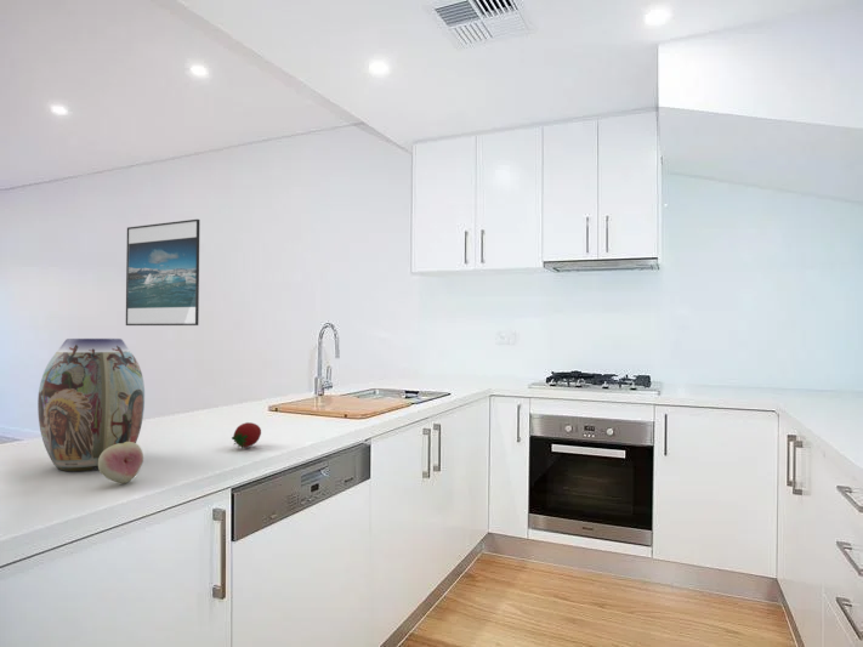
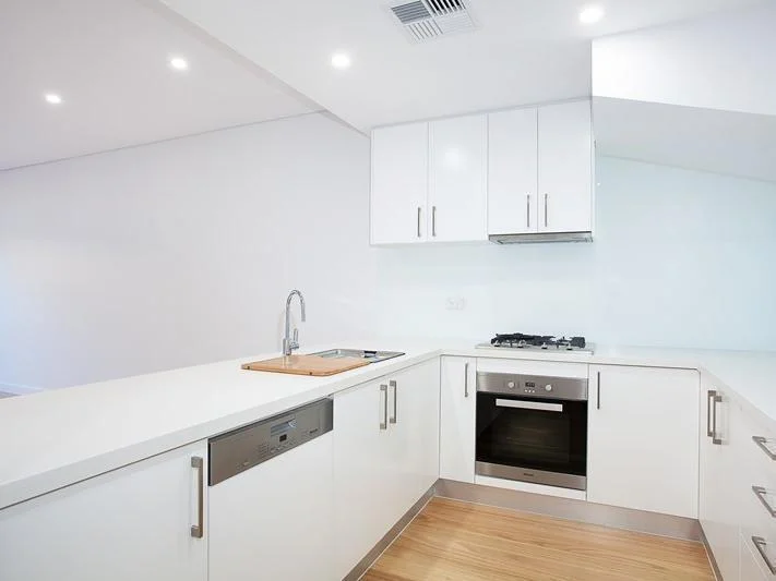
- vase (93, 401)
- fruit (121, 462)
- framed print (160, 274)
- fruit (248, 435)
